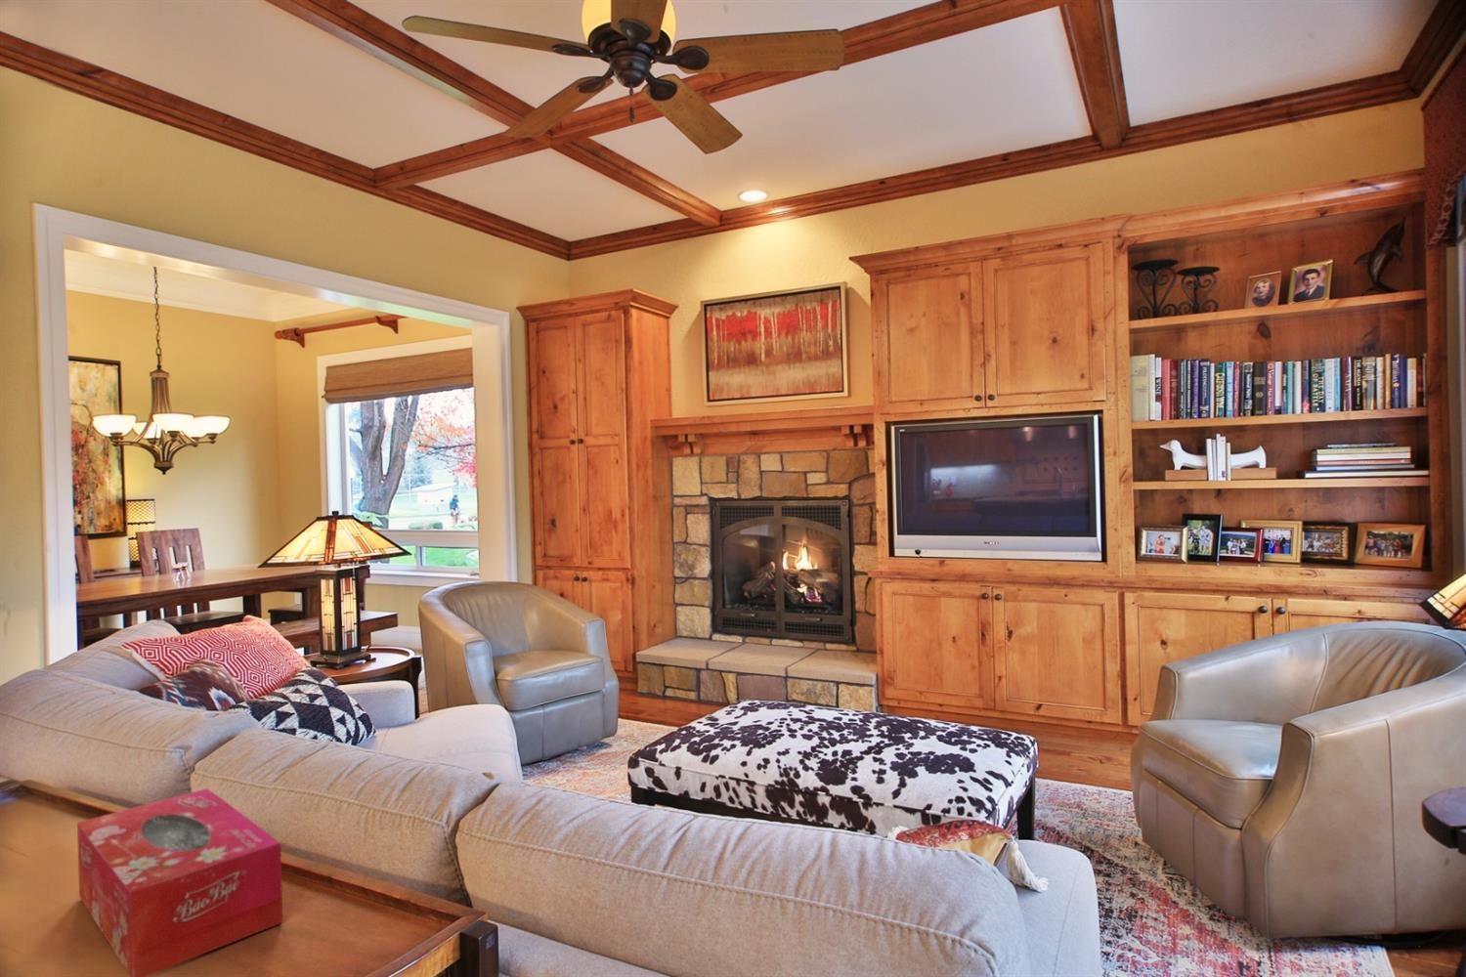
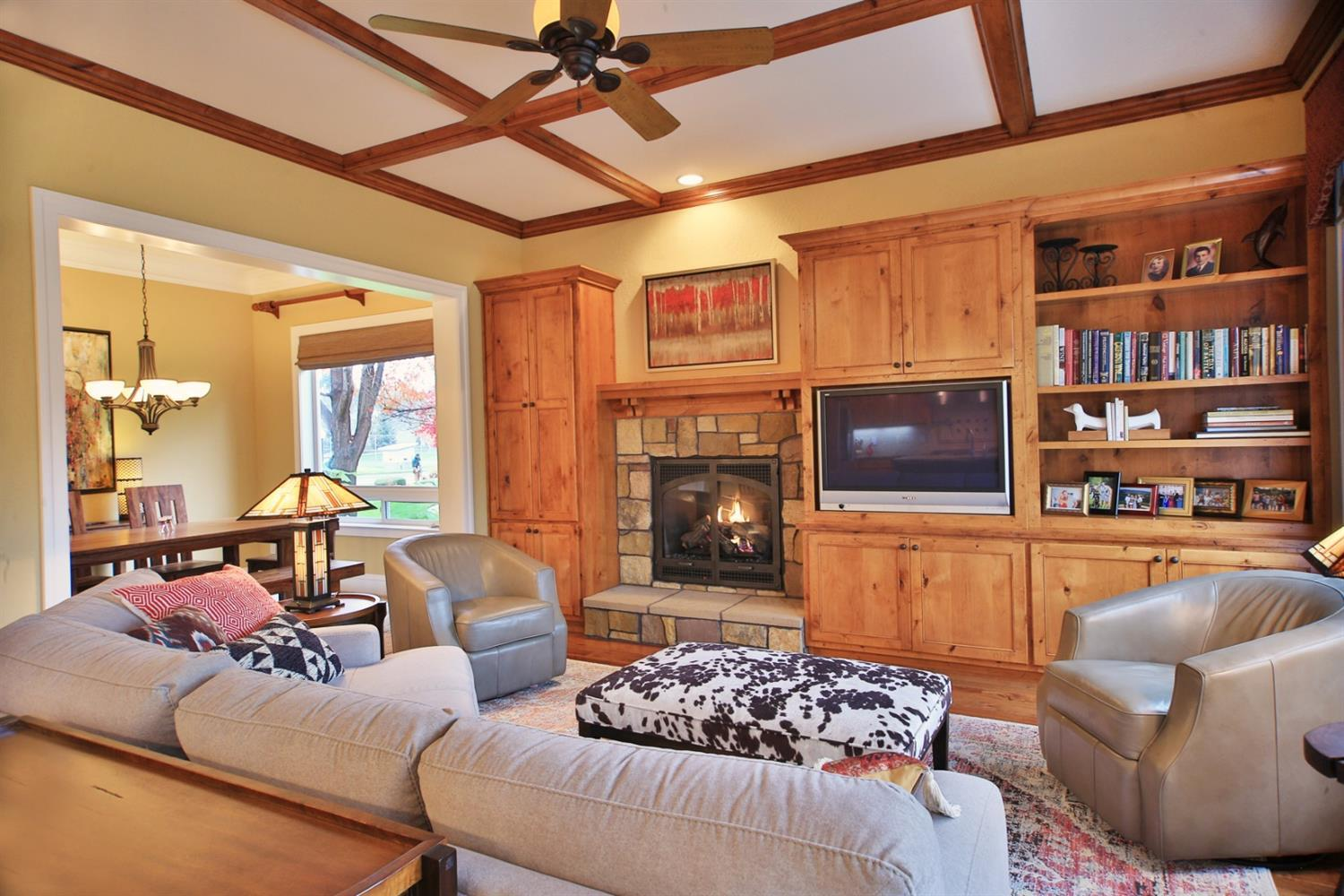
- tissue box (176, 870)
